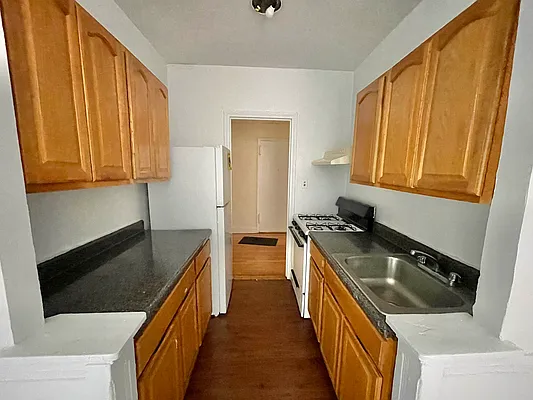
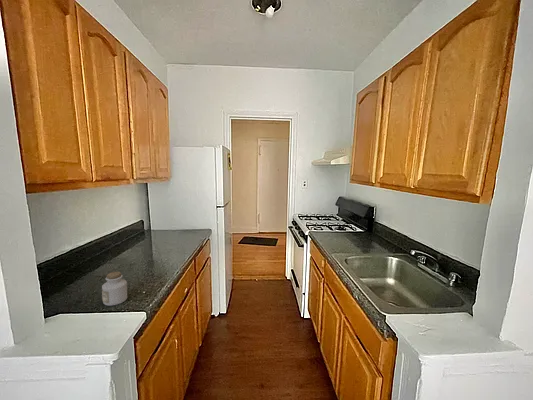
+ jar (114, 287)
